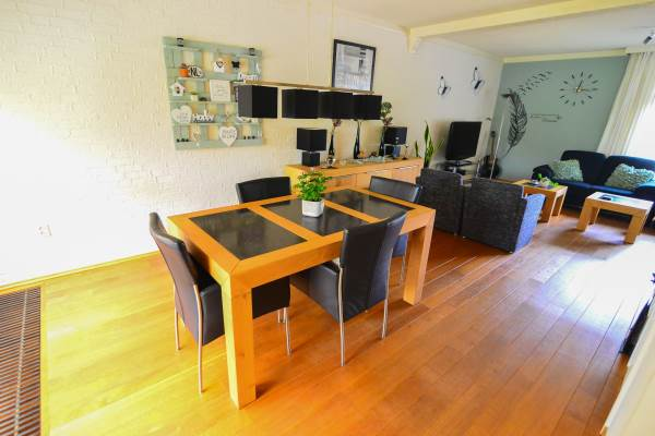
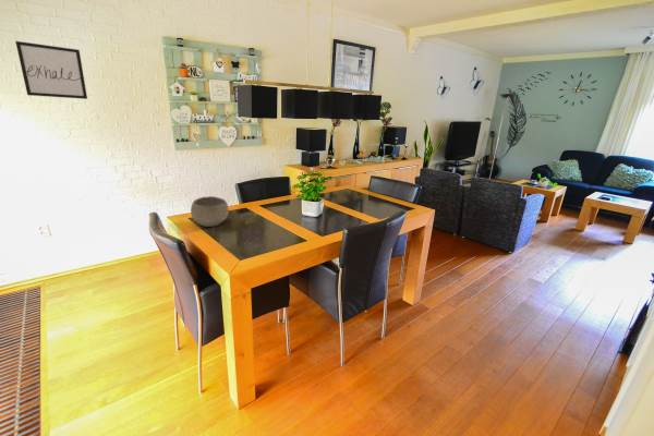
+ bowl (209, 211)
+ wall art (53, 72)
